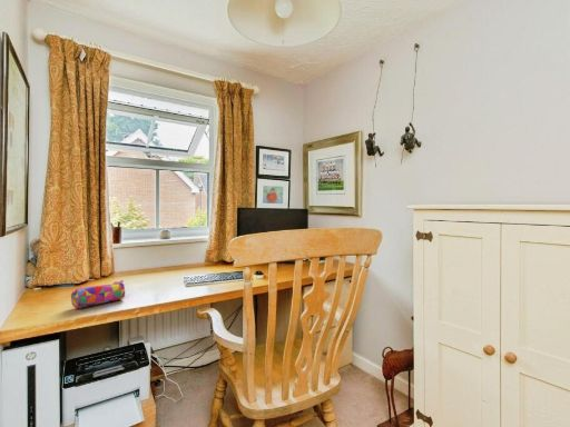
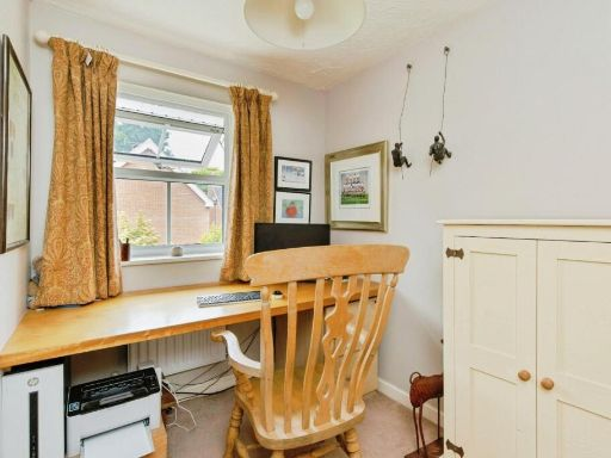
- pencil case (99, 294)
